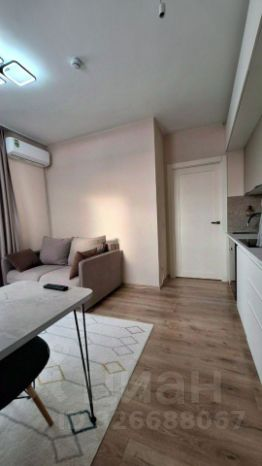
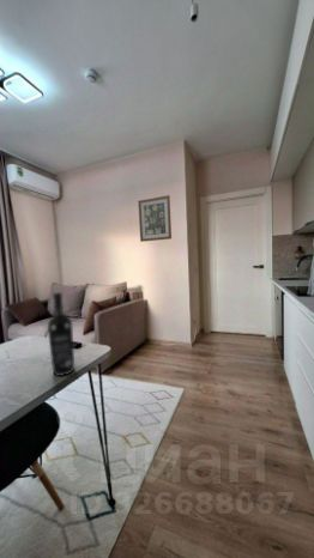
+ wall art (153, 219)
+ wine bottle (60, 332)
